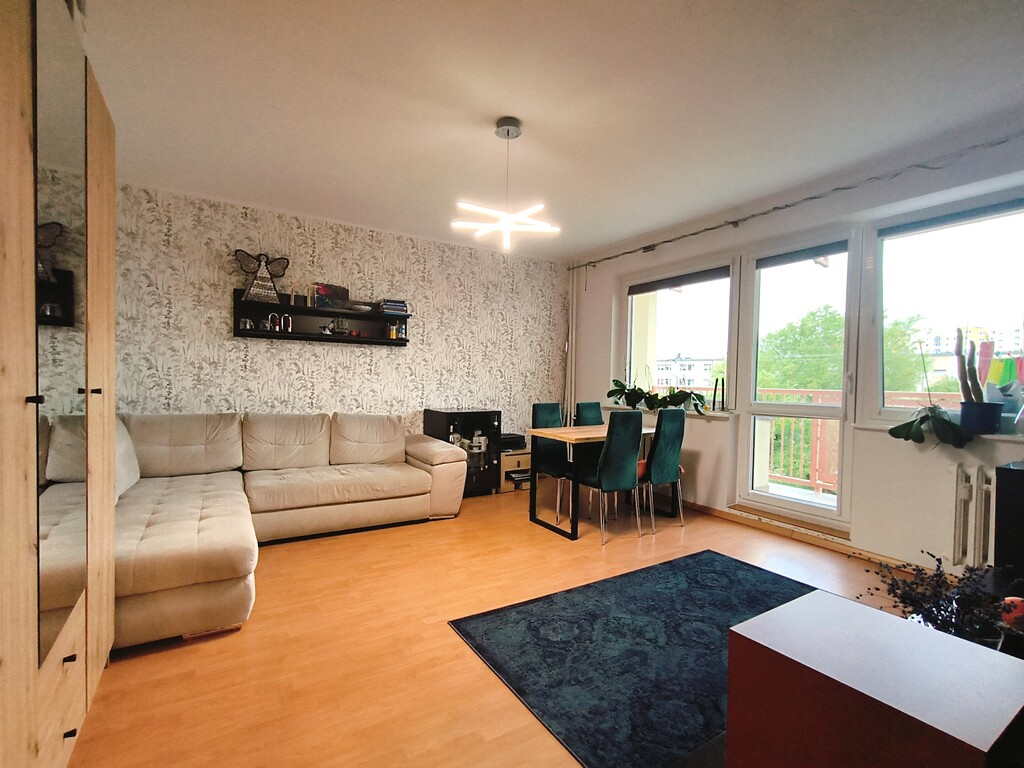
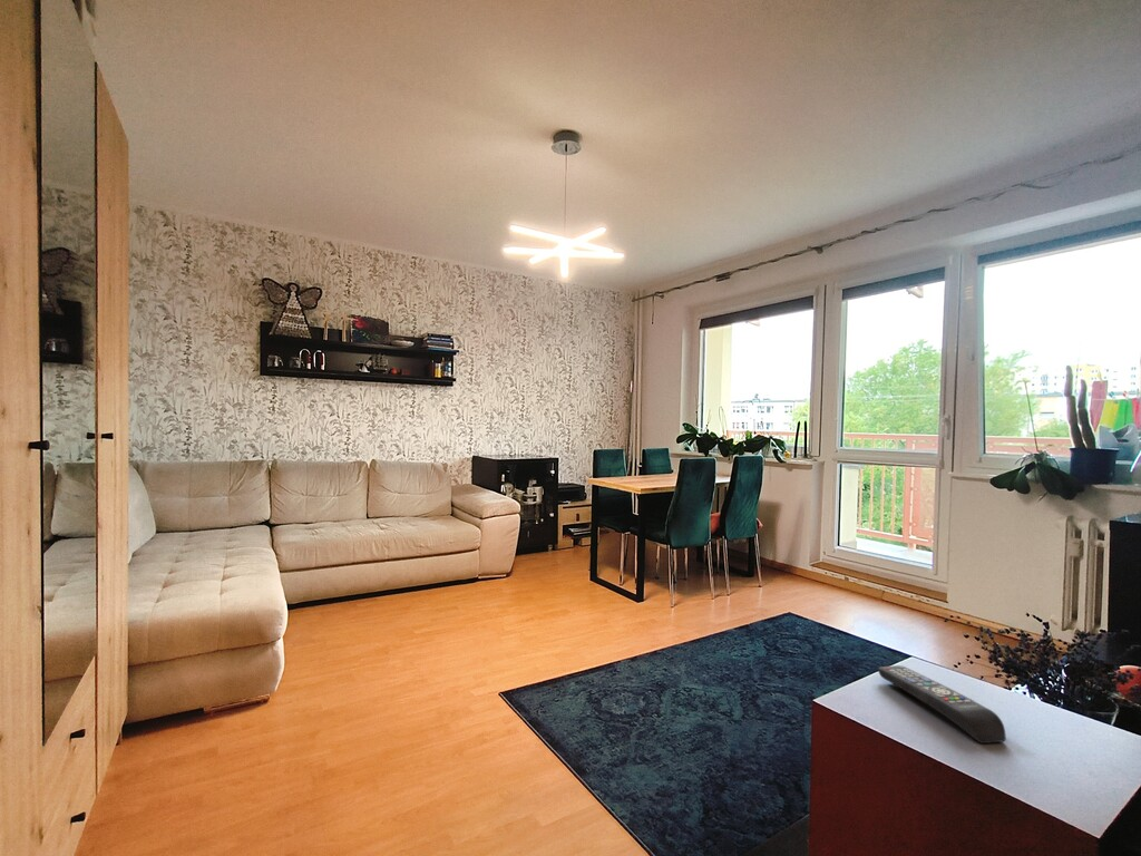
+ remote control (935, 696)
